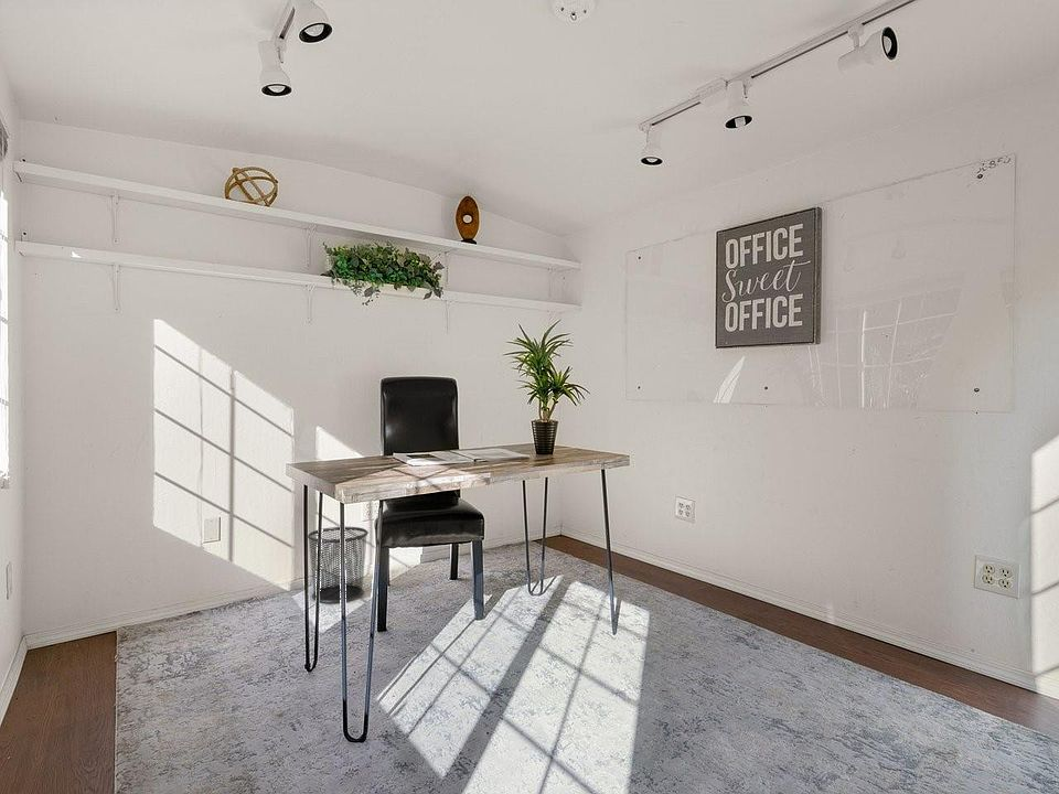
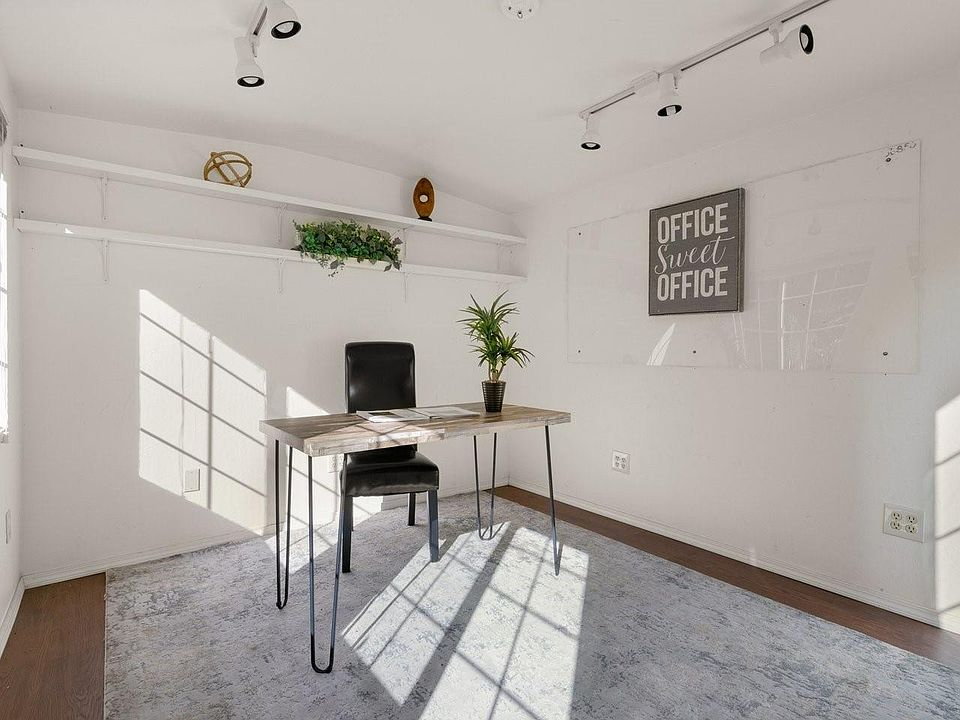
- waste bin (338, 562)
